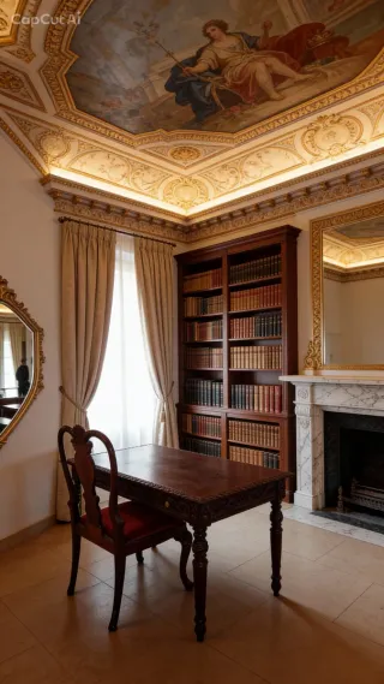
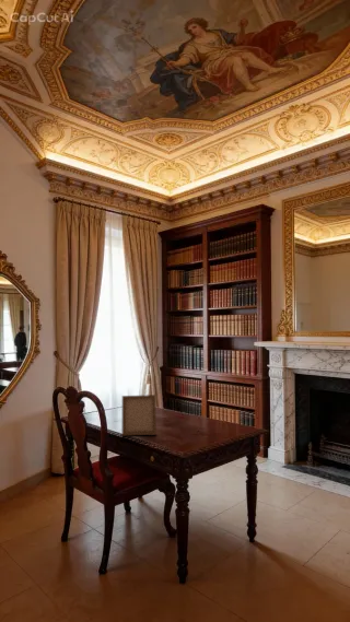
+ photo frame (139, 413)
